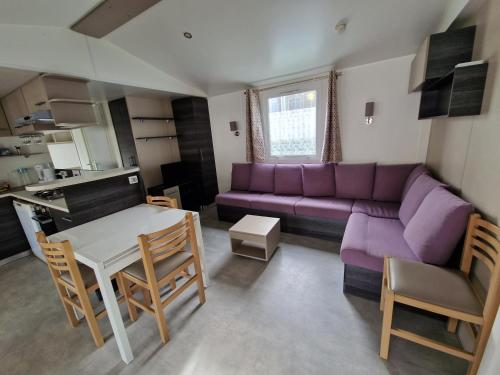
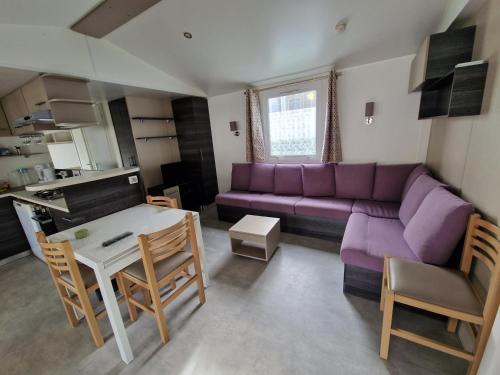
+ jar (80, 229)
+ remote control (118, 238)
